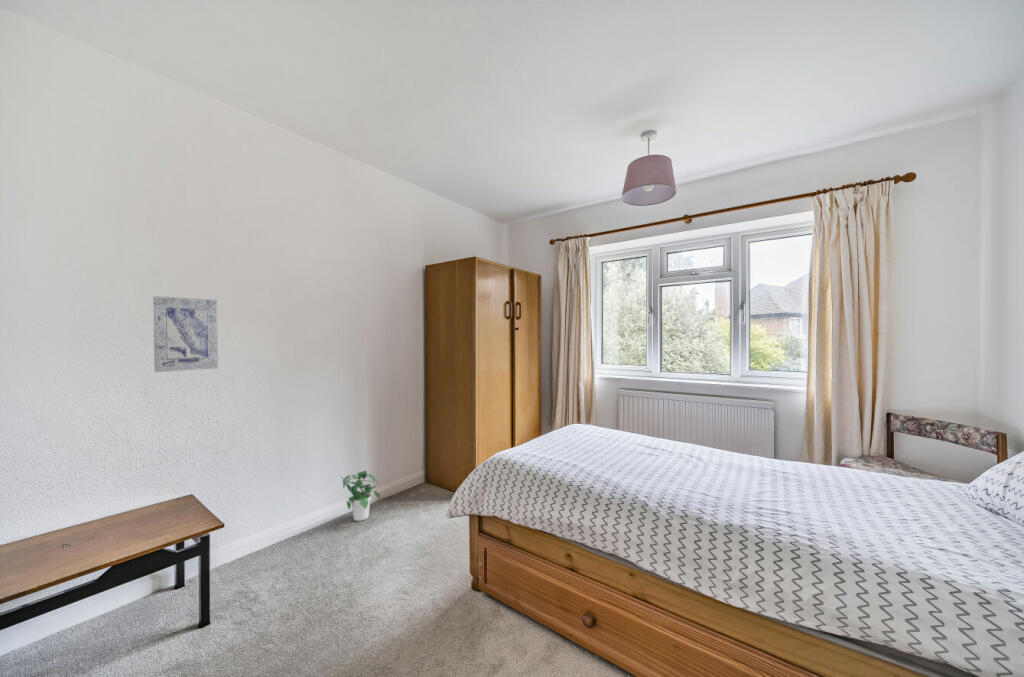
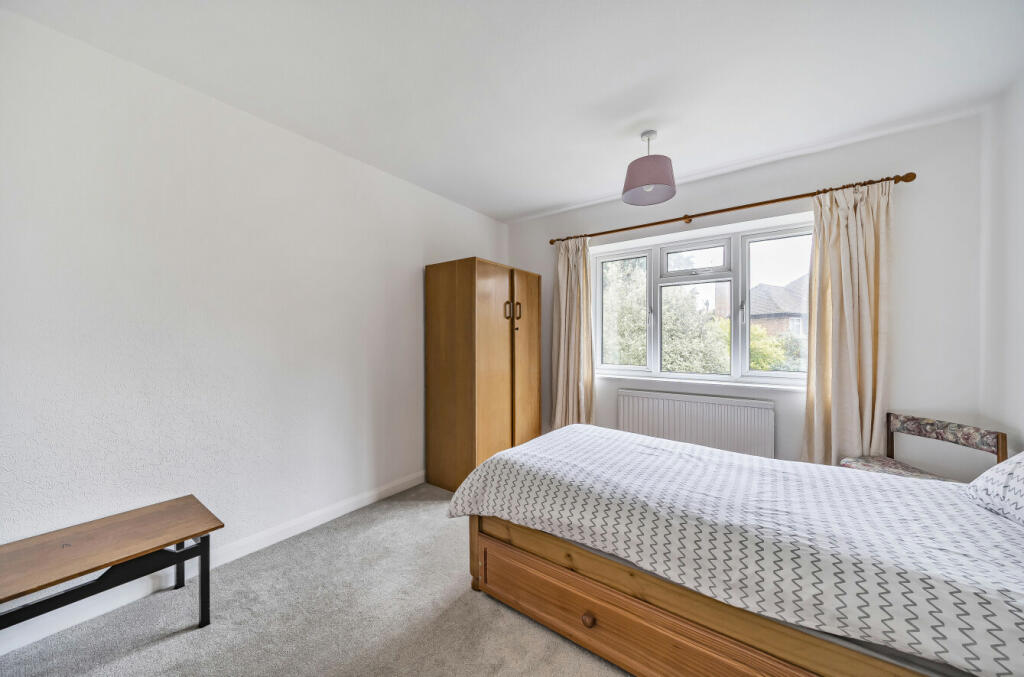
- potted plant (361, 494)
- wall art (187, 334)
